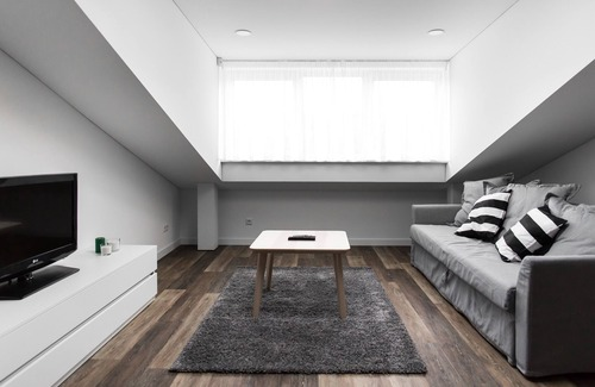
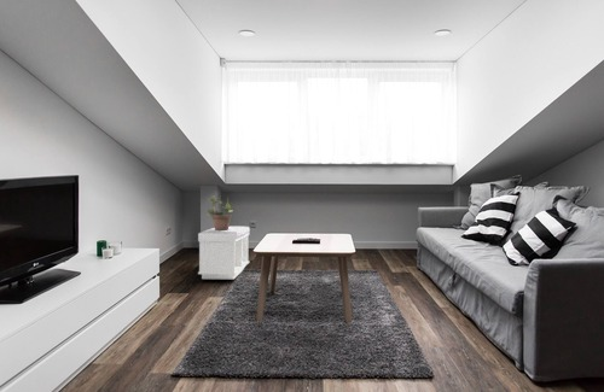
+ potted plant (221, 212)
+ bench (226, 250)
